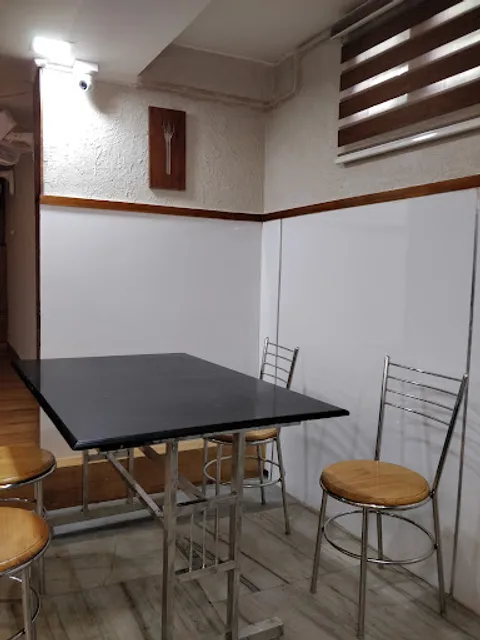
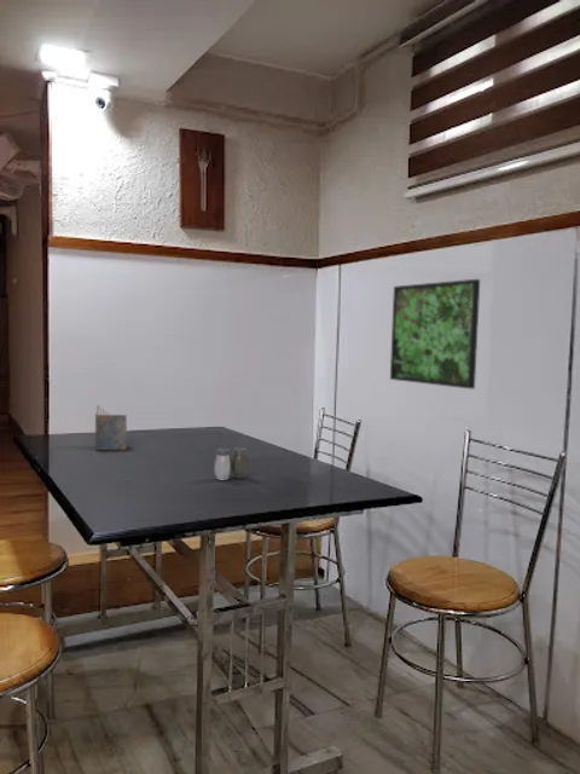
+ salt and pepper shaker (231, 462)
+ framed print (430, 333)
+ napkin holder (110, 426)
